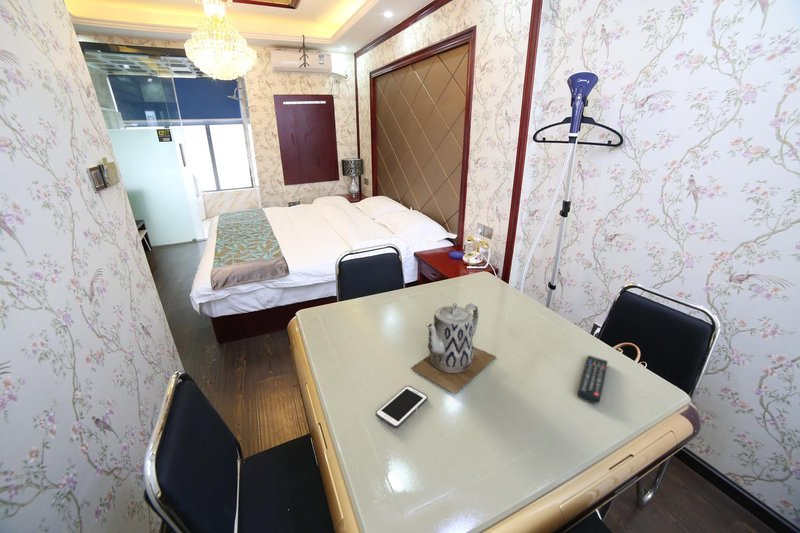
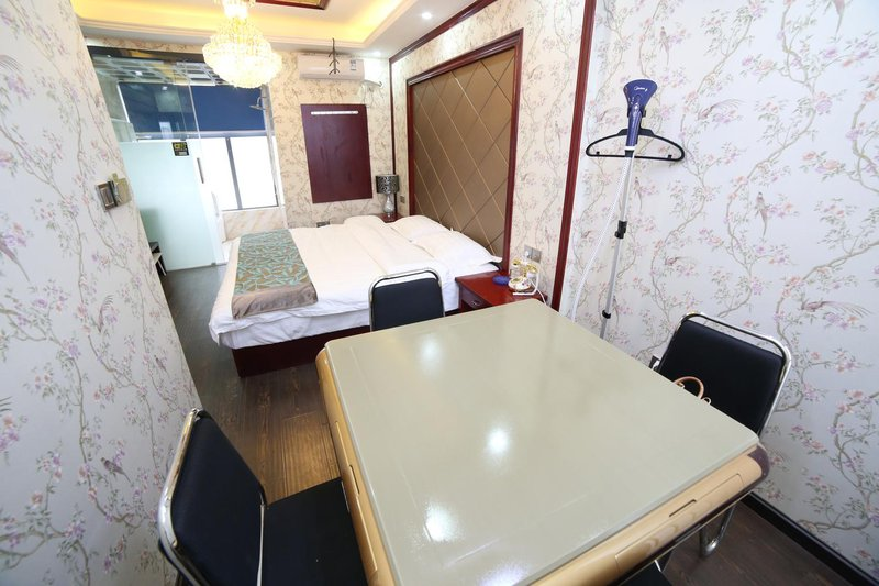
- teapot (456, 334)
- cell phone (402, 405)
- remote control (593, 377)
